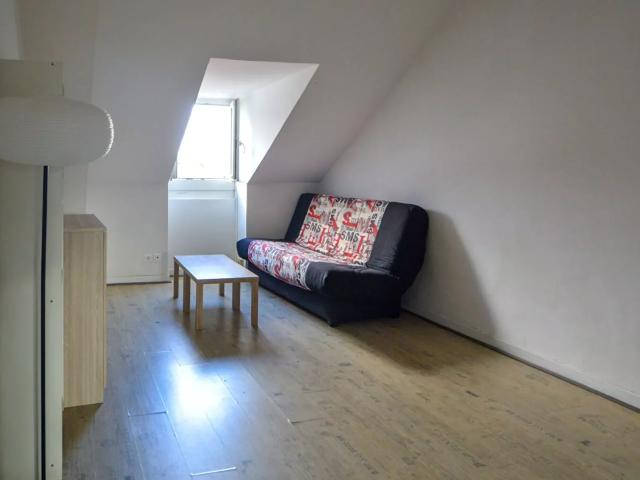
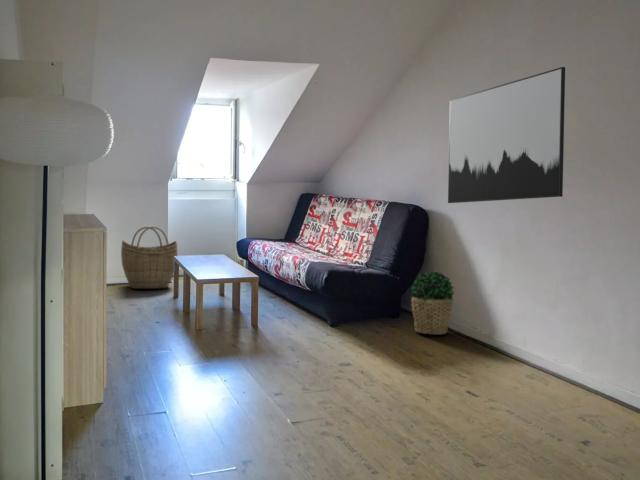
+ wall art (499, 142)
+ woven basket (149, 257)
+ potted plant (432, 302)
